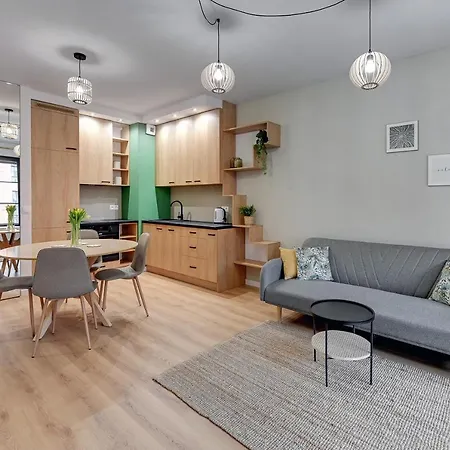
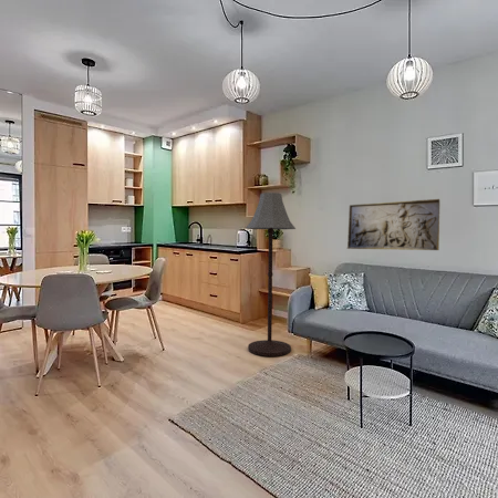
+ relief sculpture (390, 226)
+ floor lamp (270, 271)
